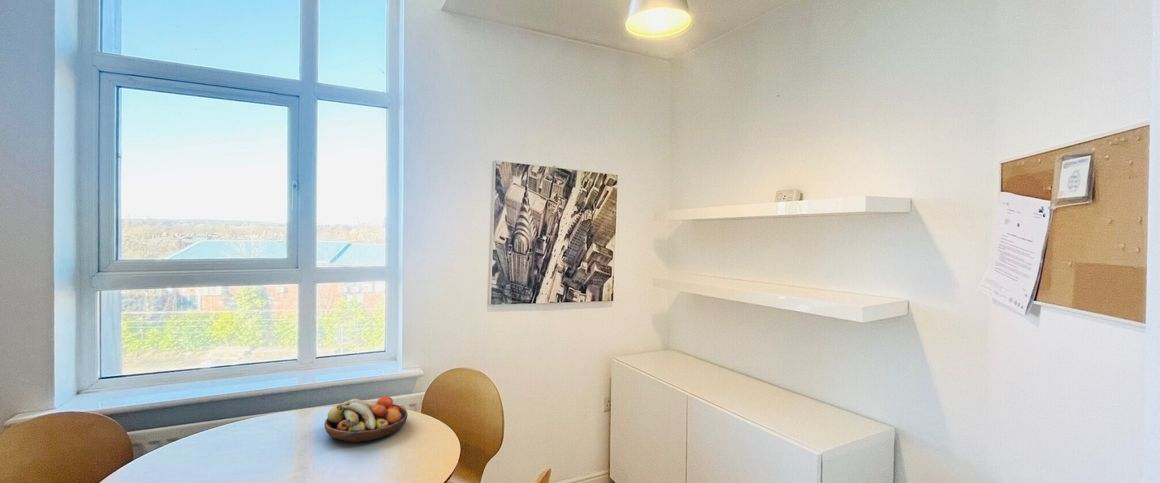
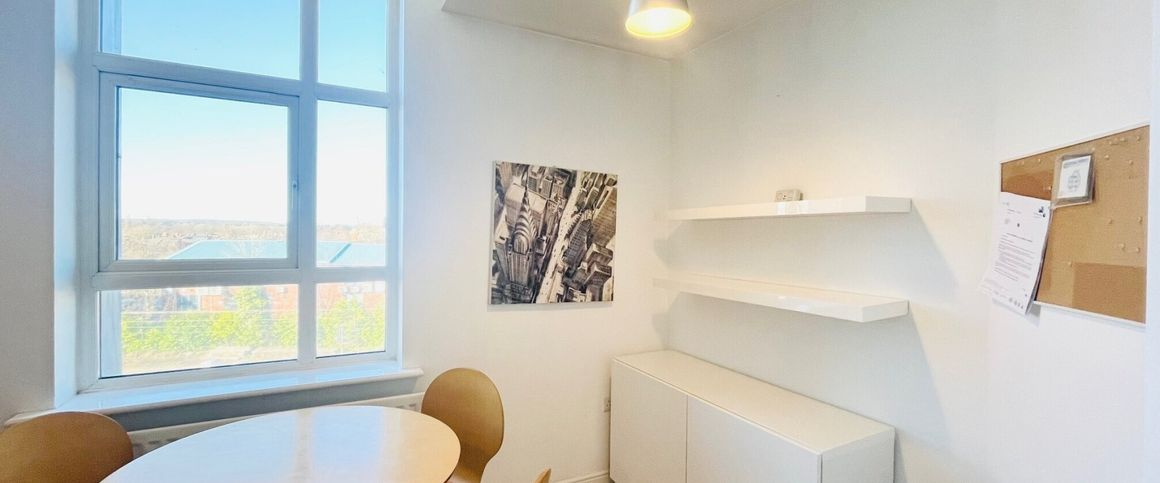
- fruit bowl (367, 413)
